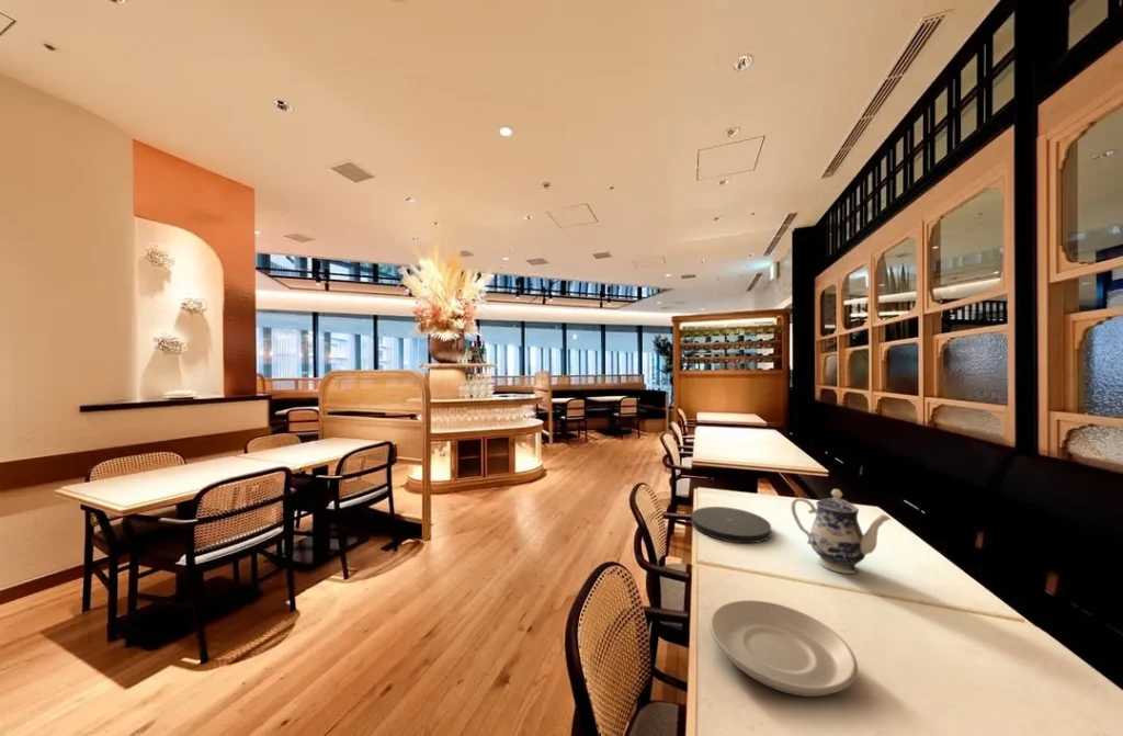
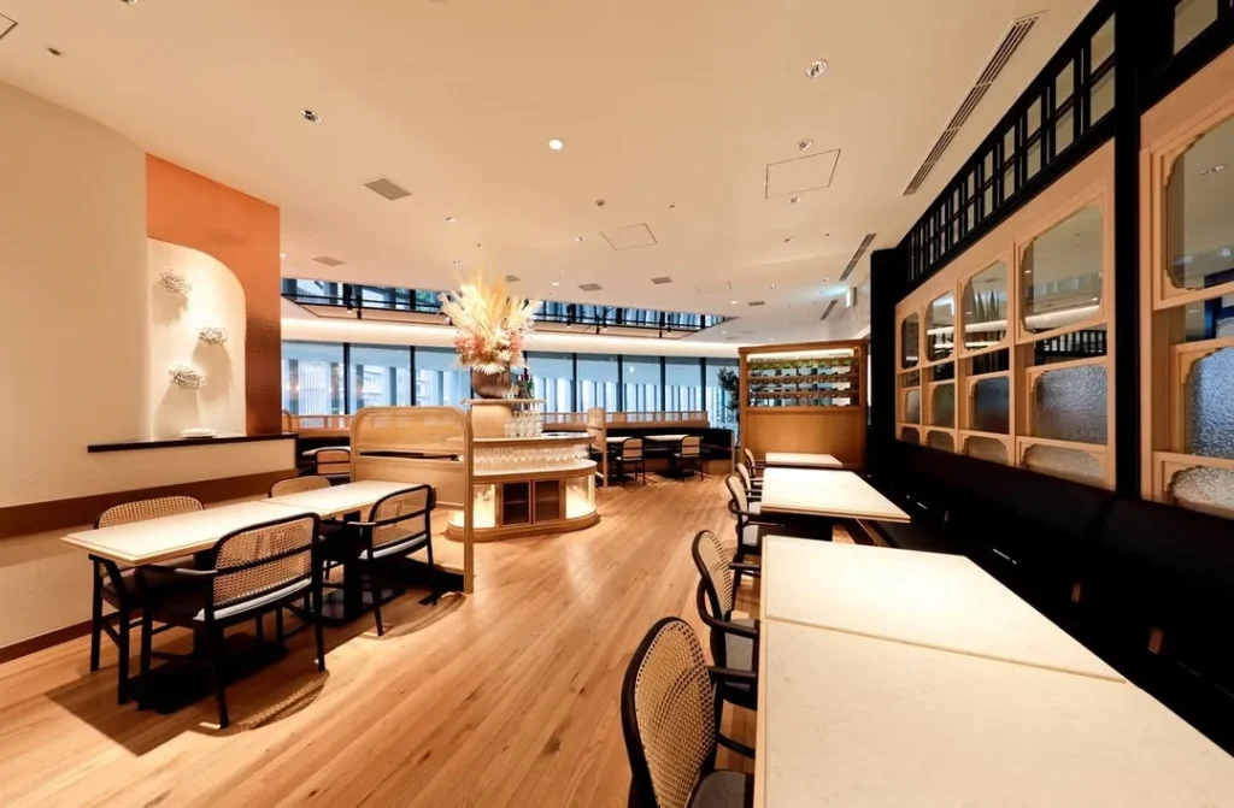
- plate (729, 523)
- teapot (837, 526)
- plate (778, 647)
